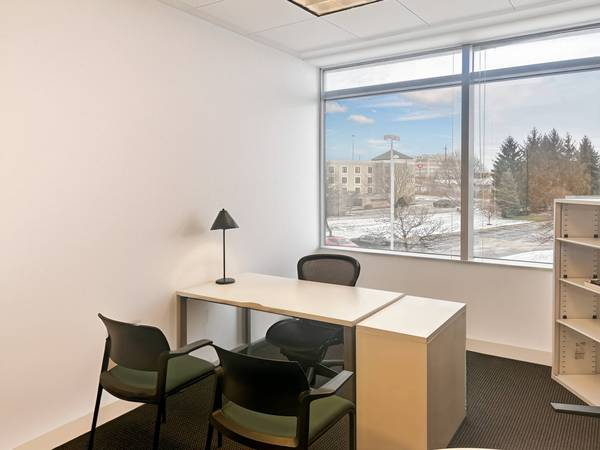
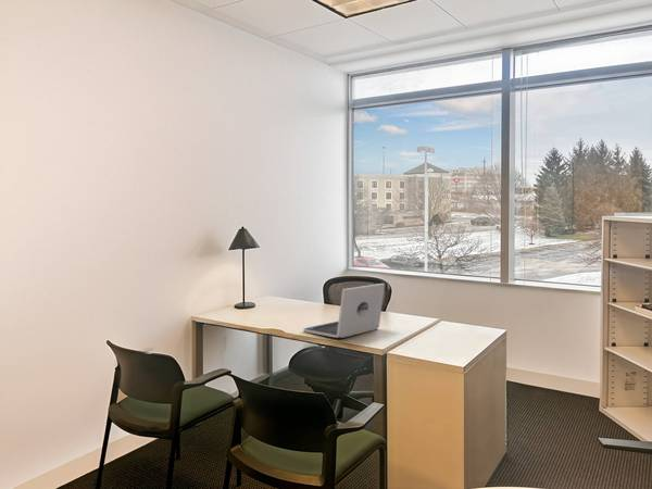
+ laptop (343, 306)
